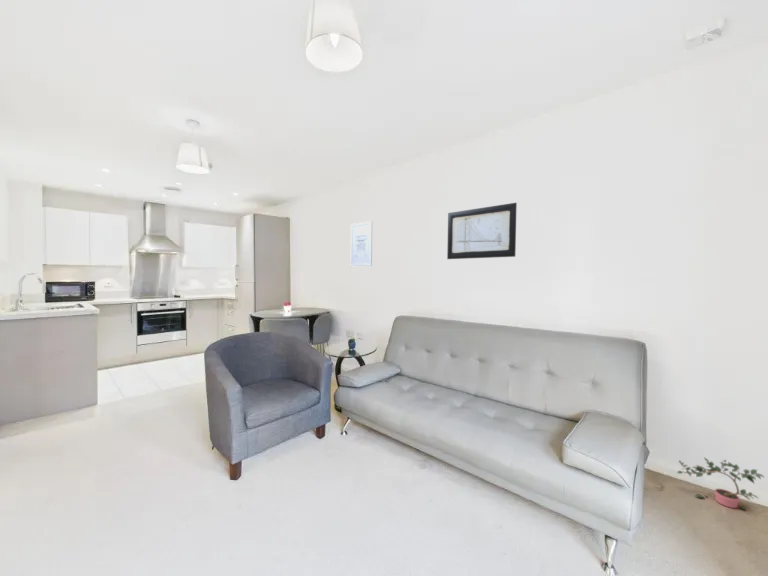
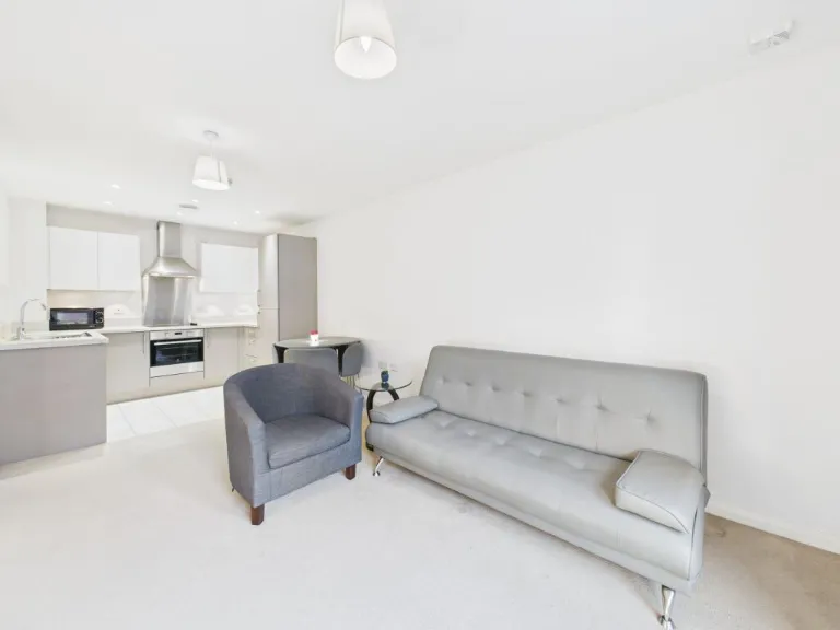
- wall art (361, 244)
- wall art (479, 233)
- potted plant (721, 473)
